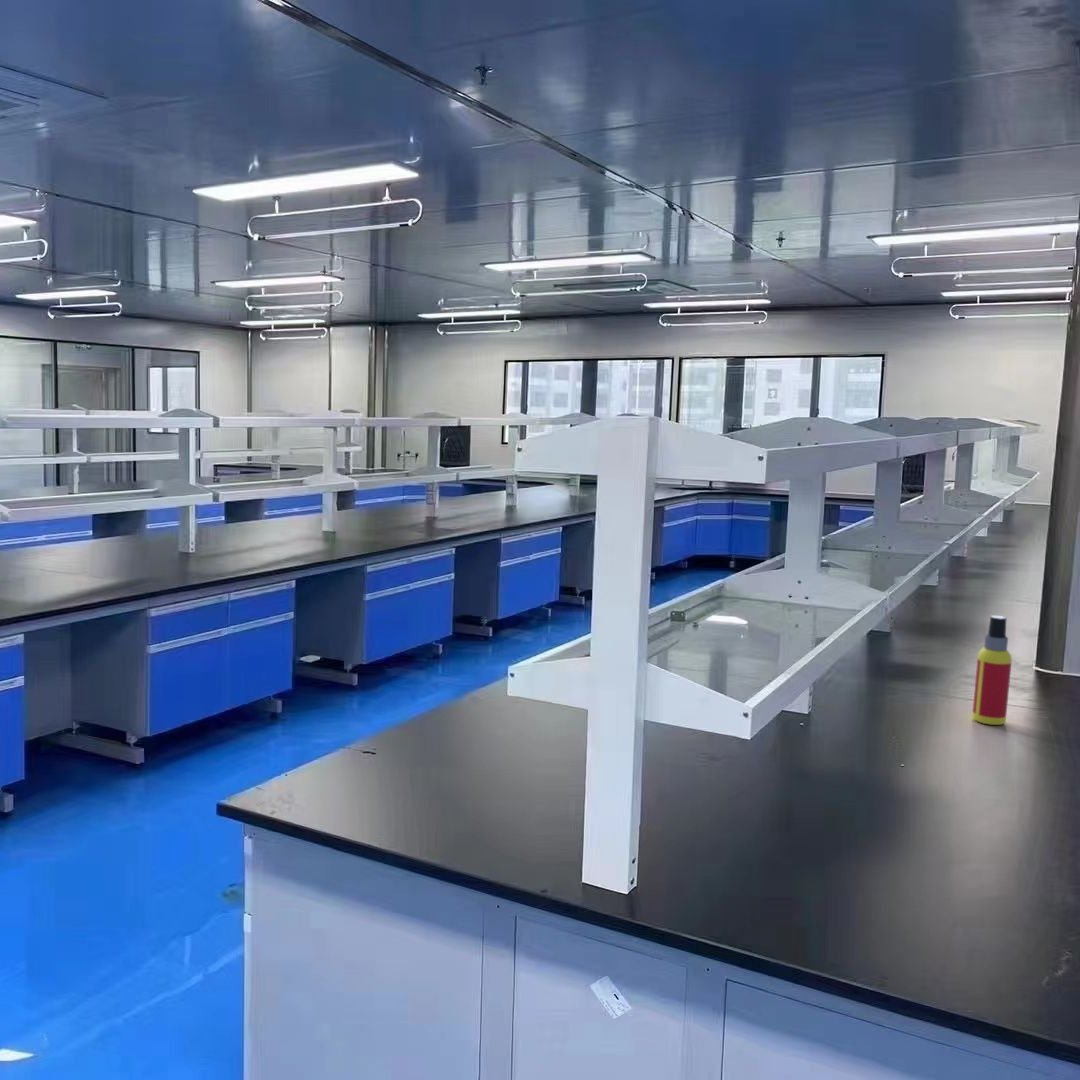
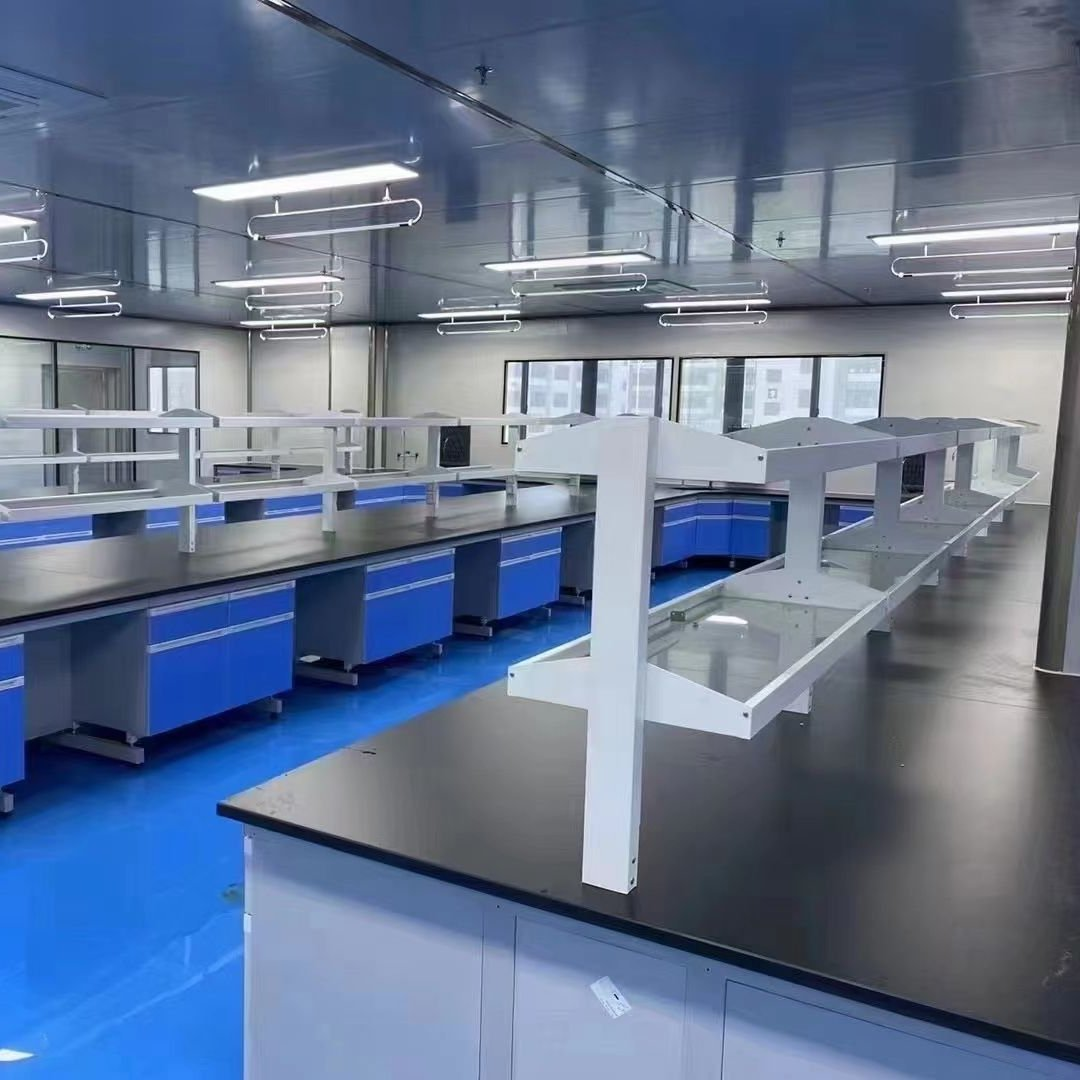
- spray bottle (993, 669)
